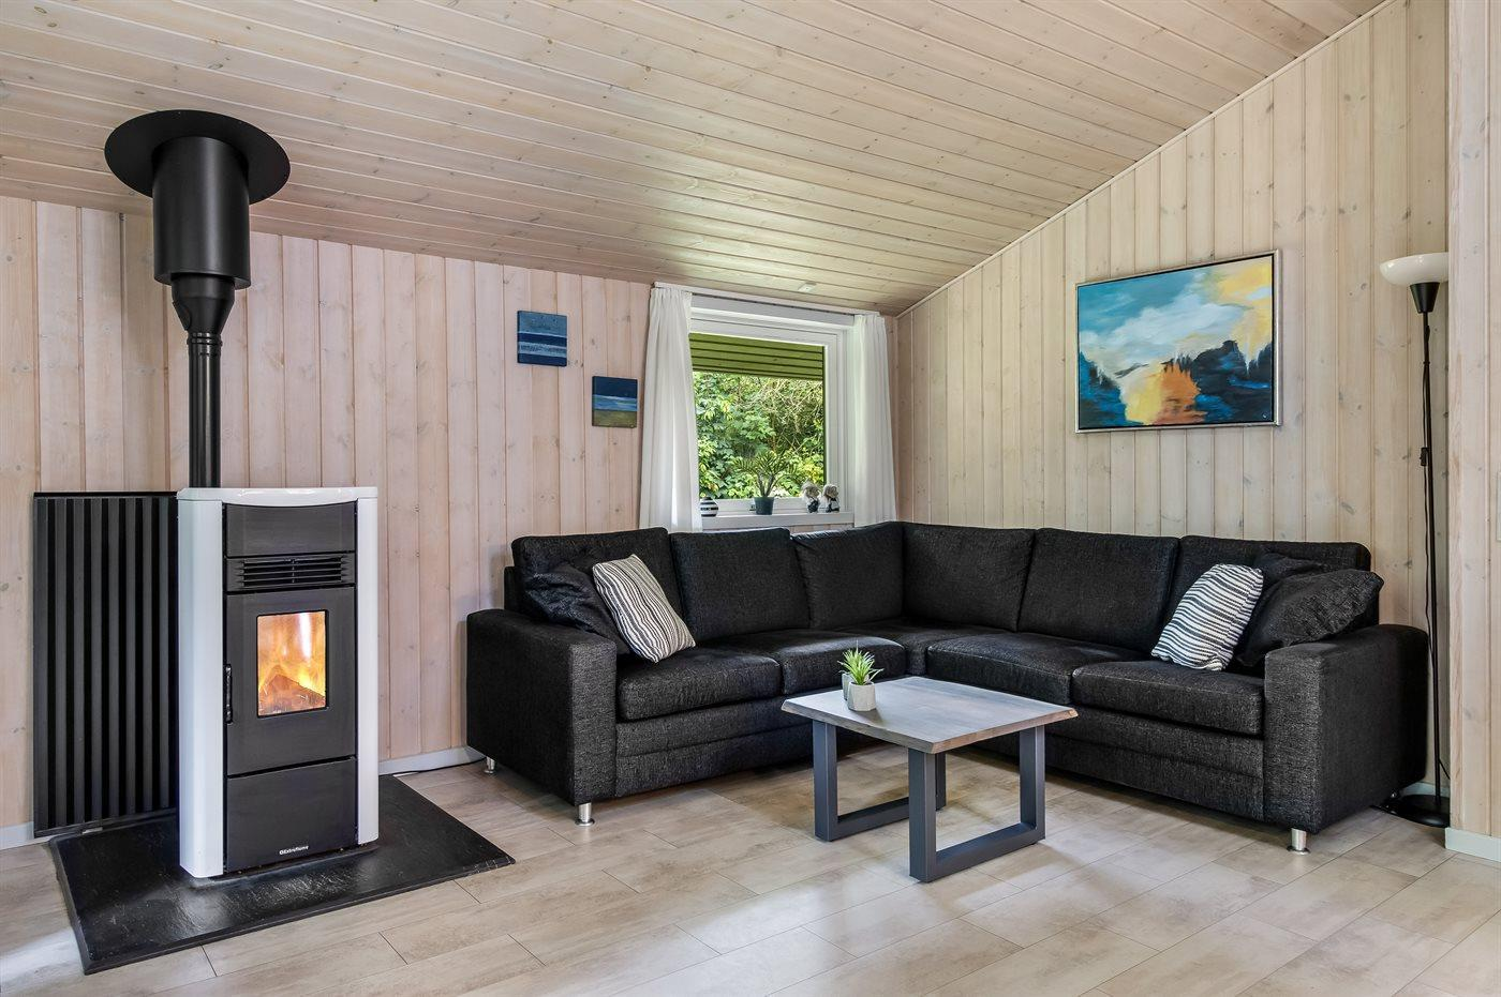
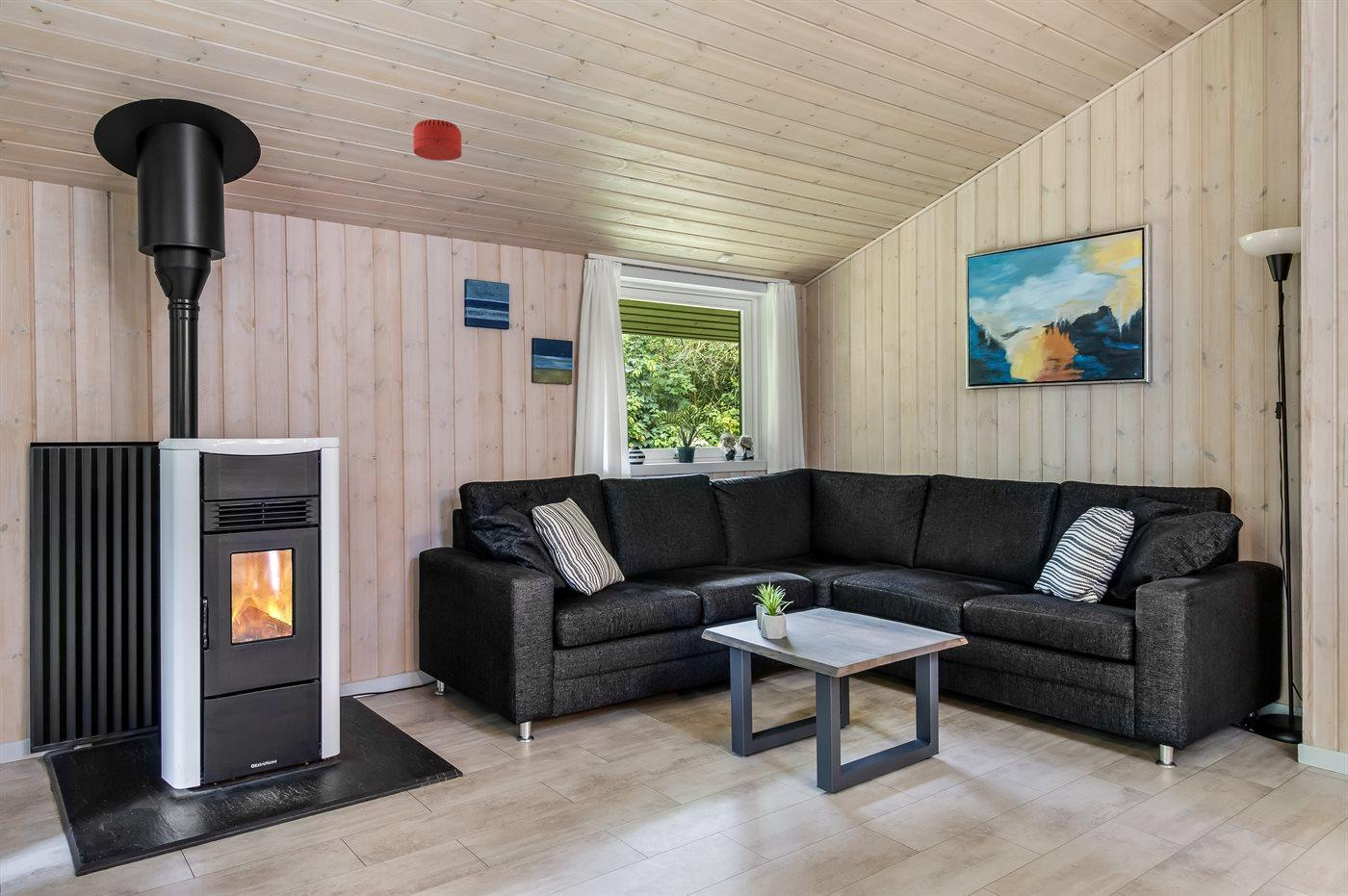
+ smoke detector (437, 139)
